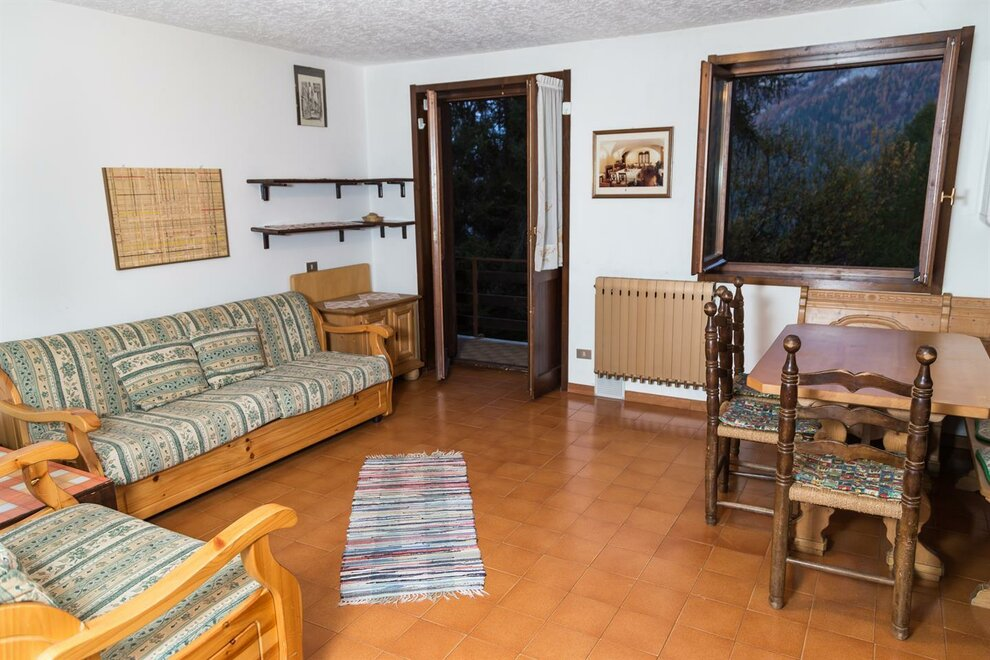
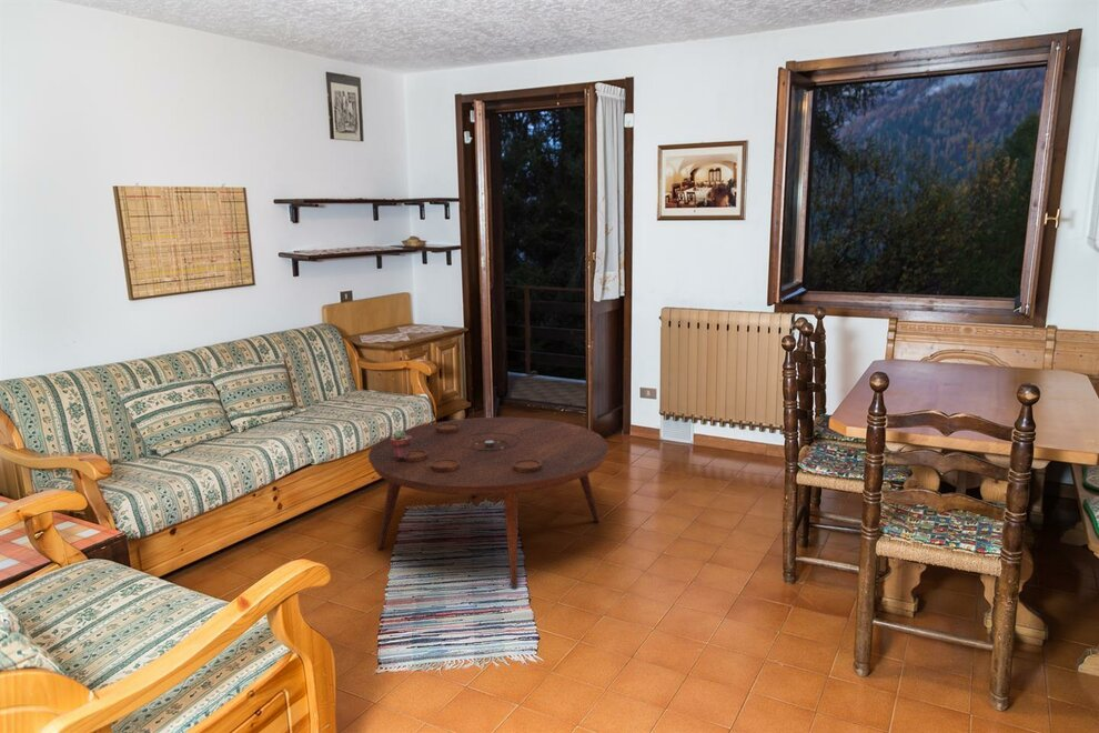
+ potted succulent (401, 445)
+ coffee table (491, 488)
